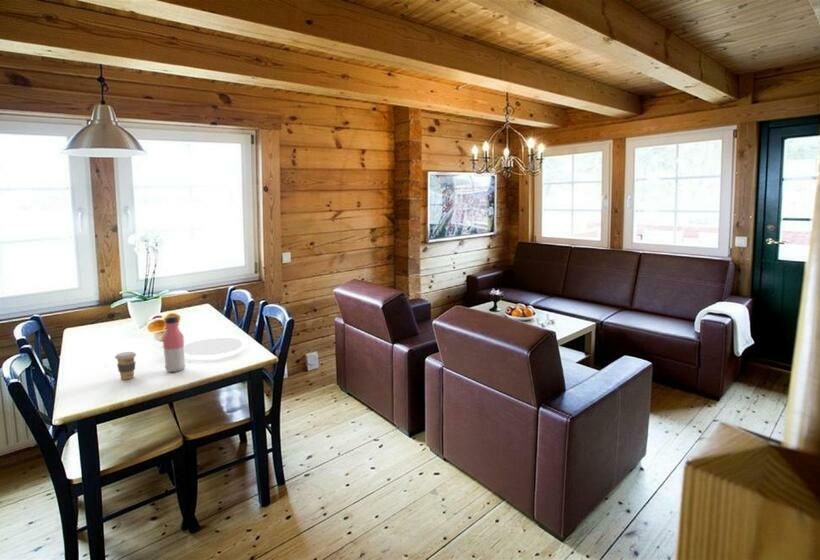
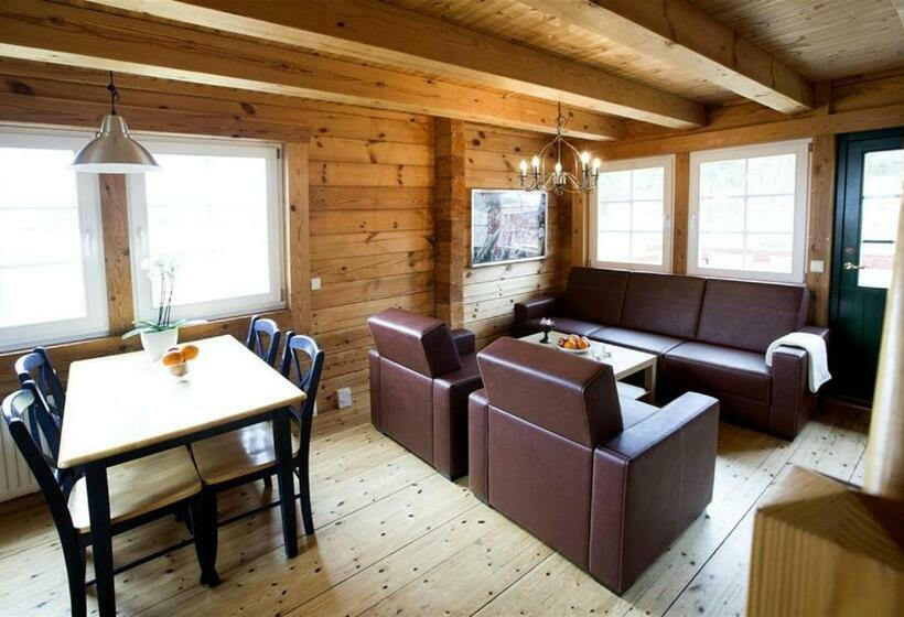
- plate (213, 346)
- coffee cup (126, 365)
- water bottle (173, 343)
